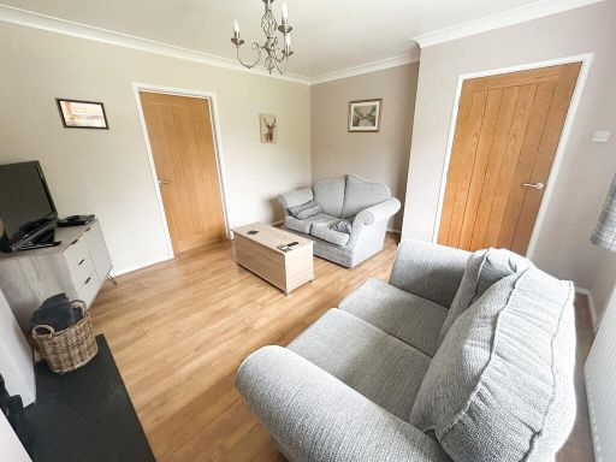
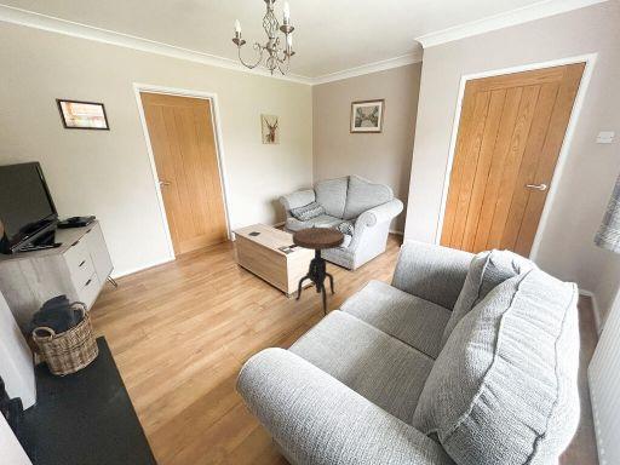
+ side table (318, 269)
